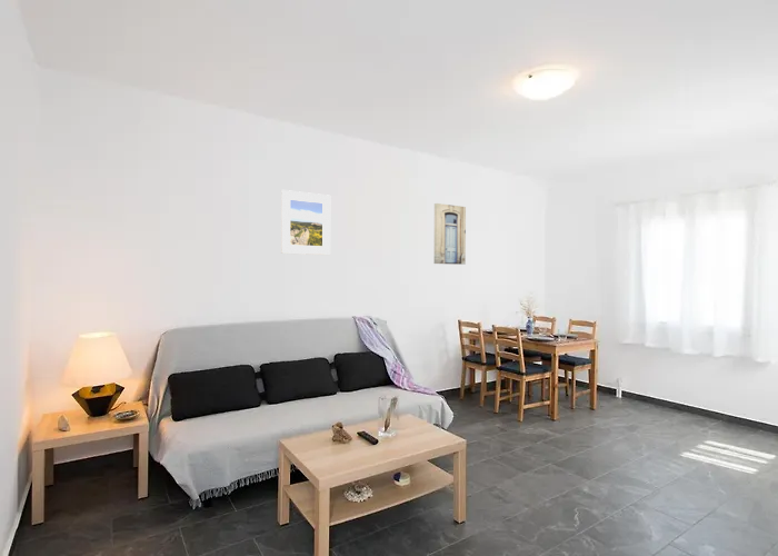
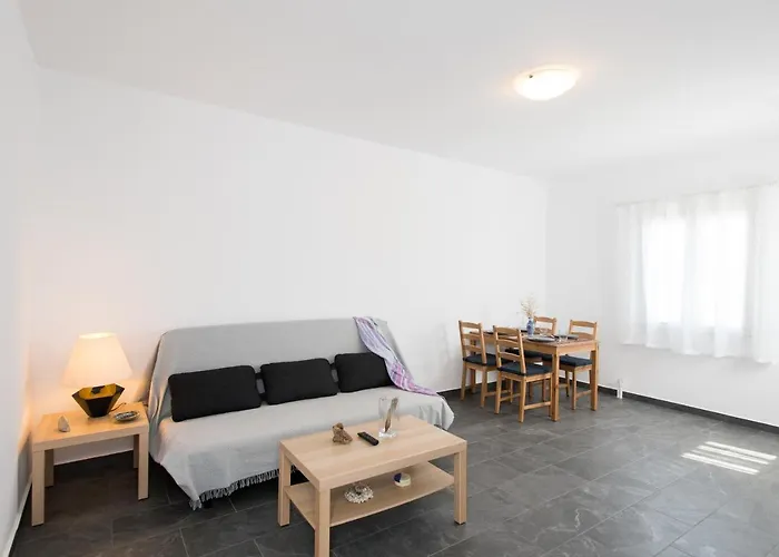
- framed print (306, 224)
- wall art (450, 235)
